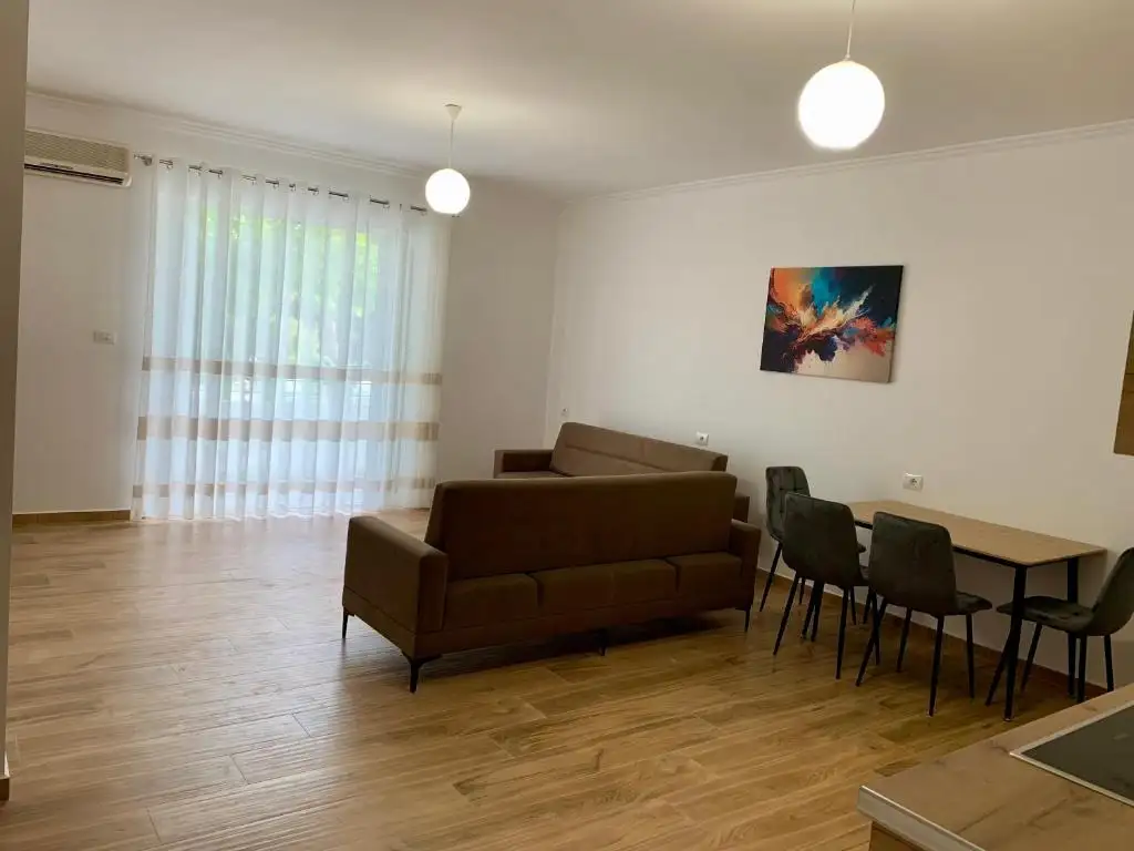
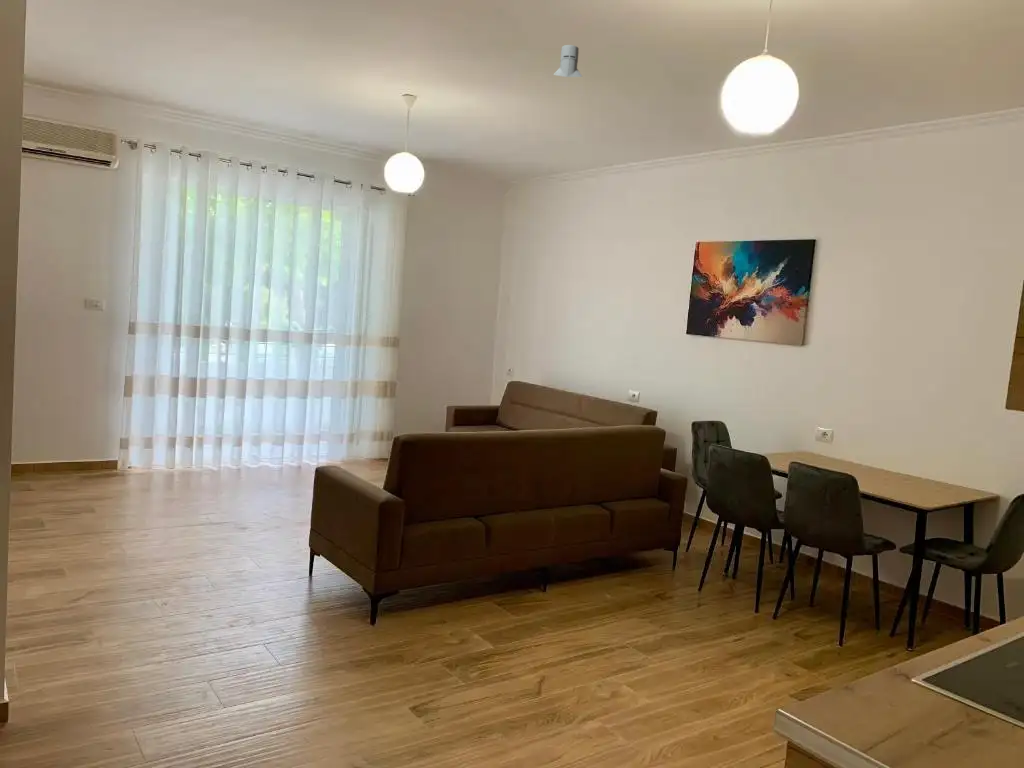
+ knight helmet (568, 64)
